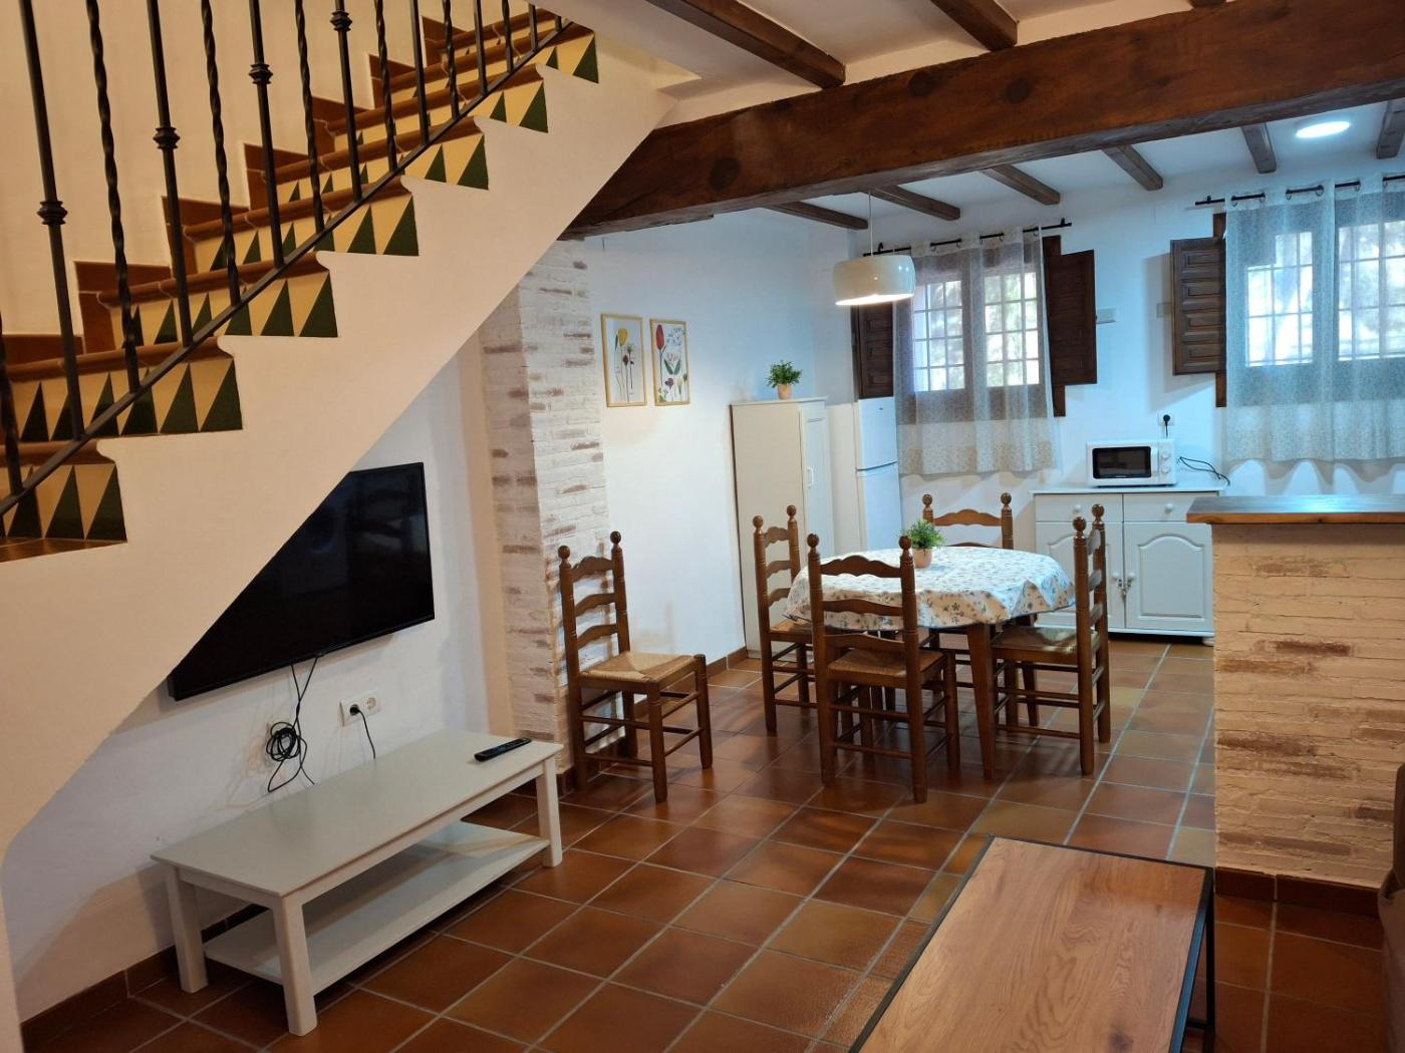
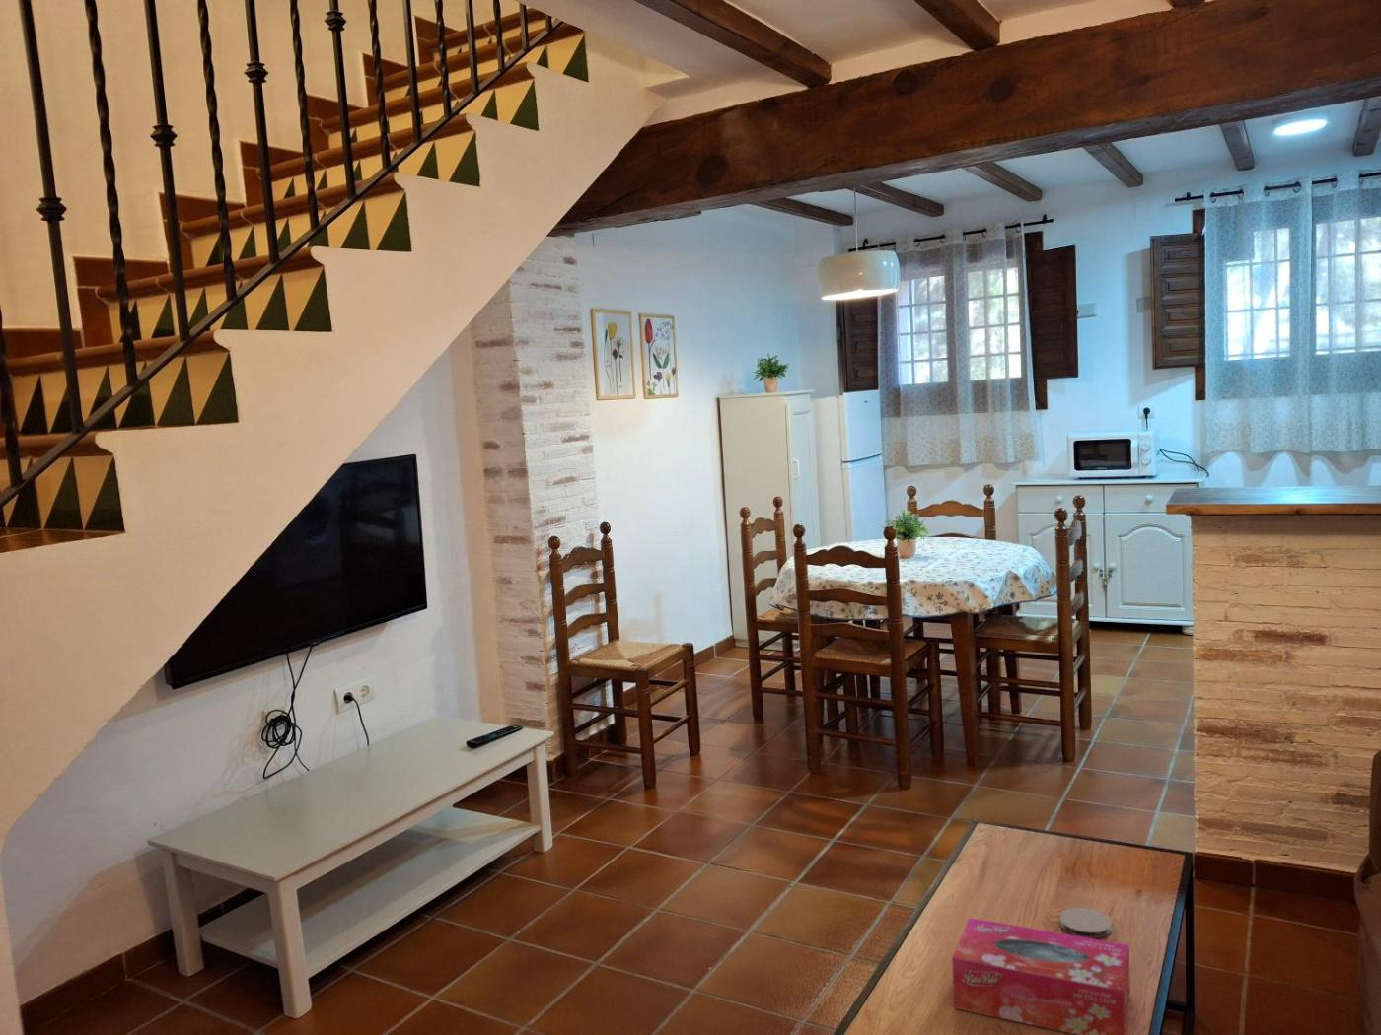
+ tissue box (1041, 976)
+ coaster (1085, 923)
